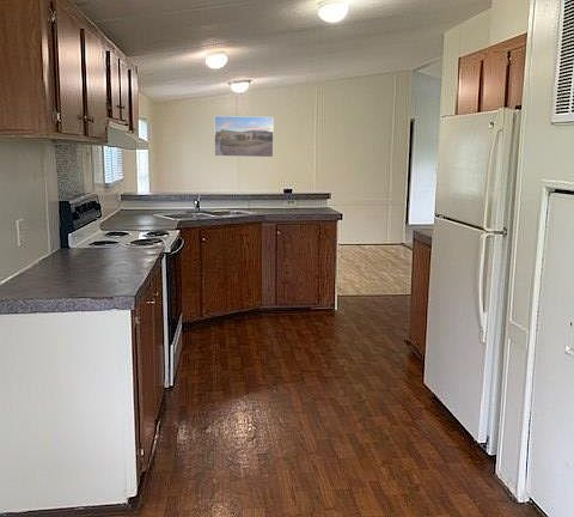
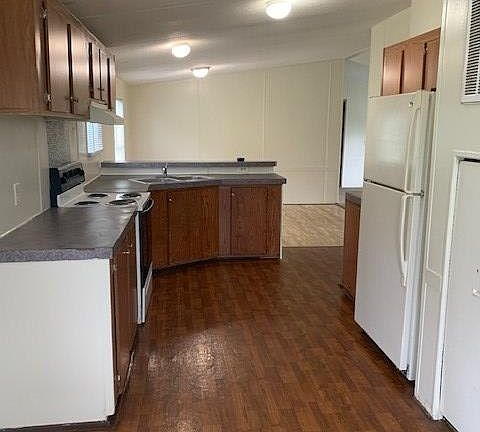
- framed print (244, 136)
